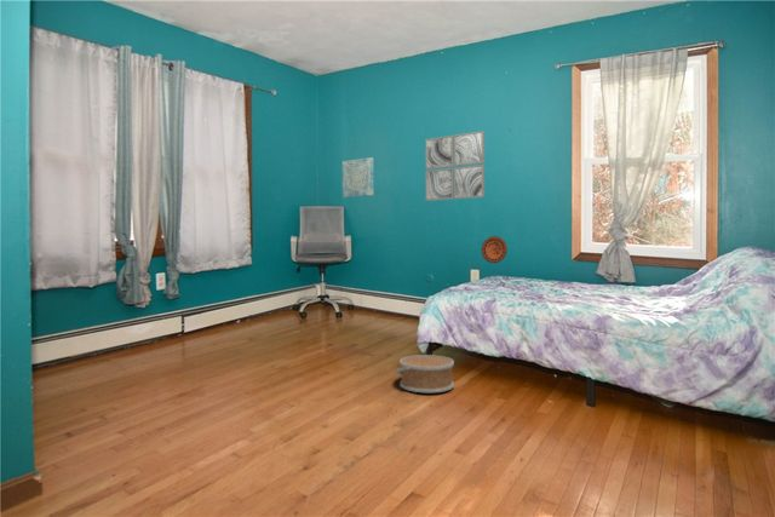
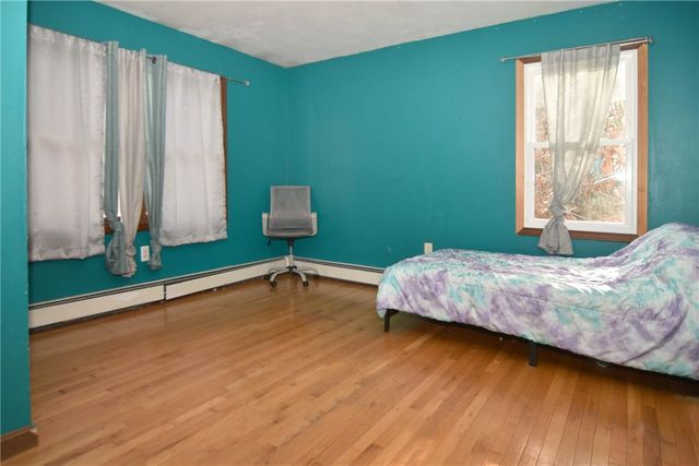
- decorative plate (494, 249)
- wall art (453, 166)
- basket (425, 372)
- wall art (357, 178)
